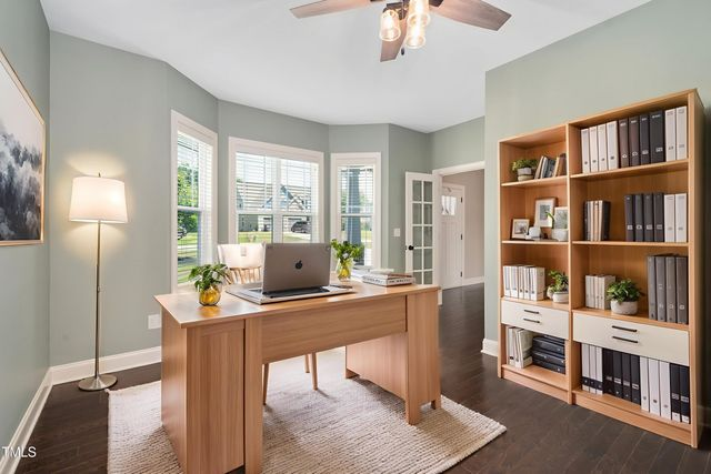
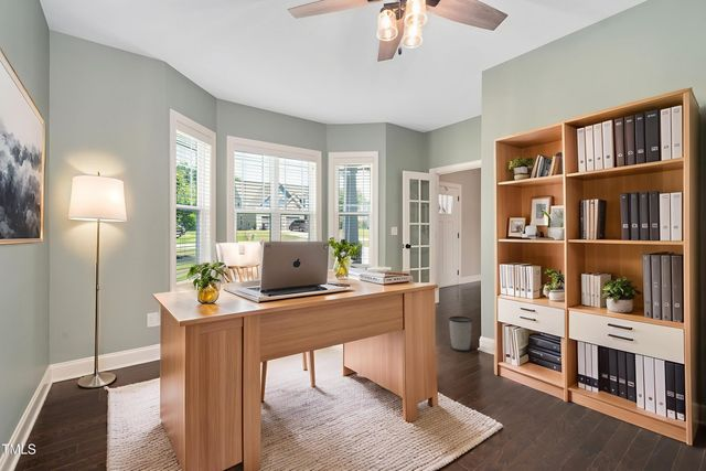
+ wastebasket (460, 333)
